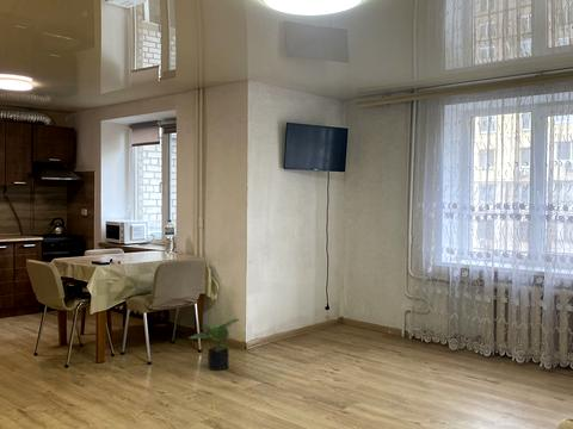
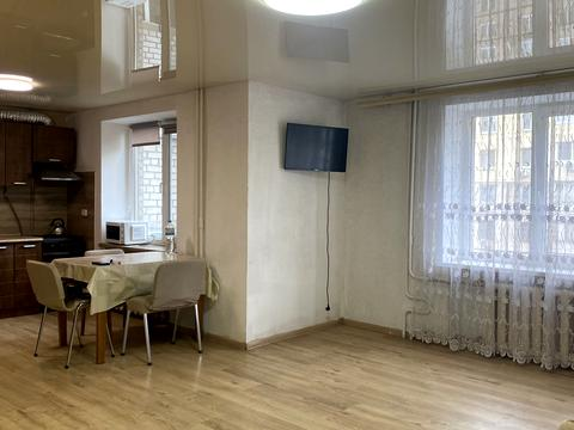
- potted plant (217, 343)
